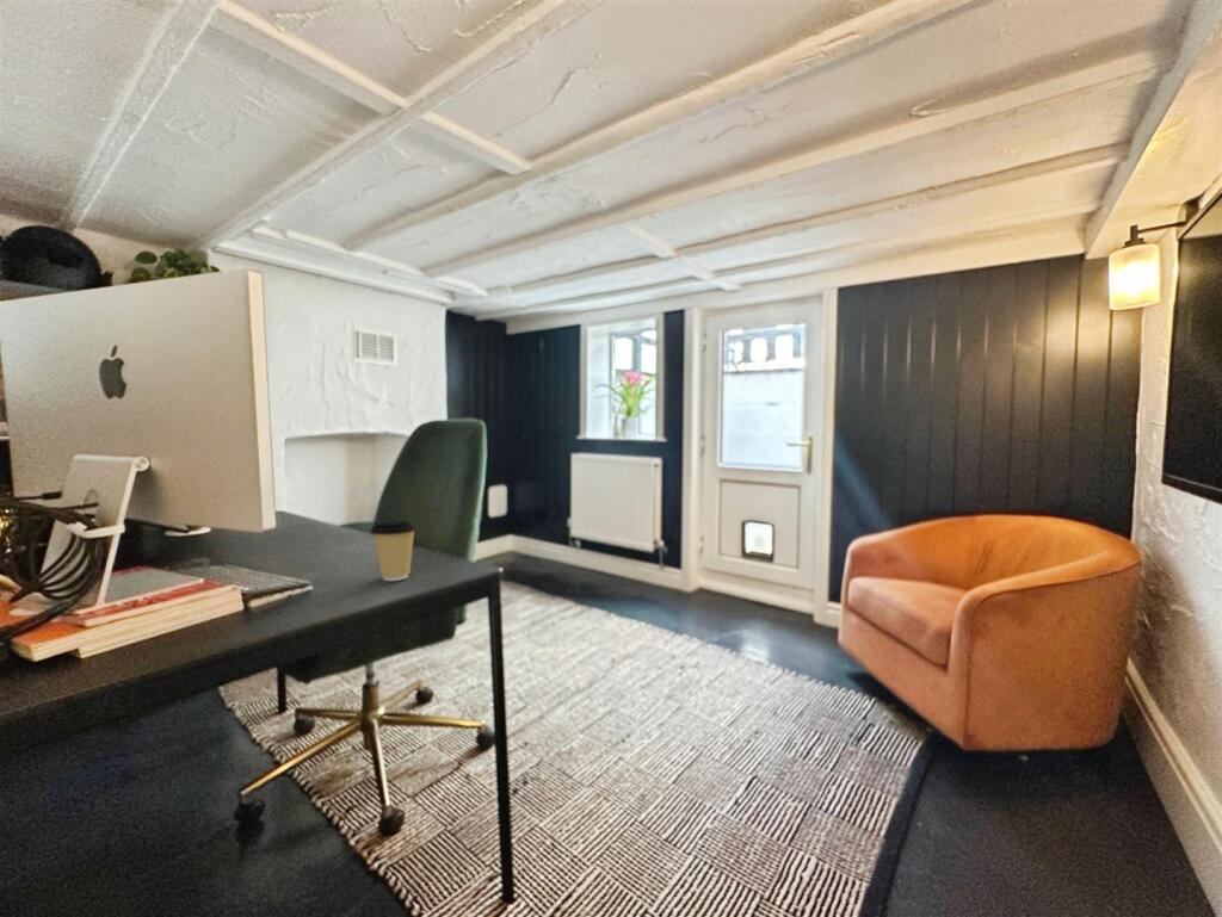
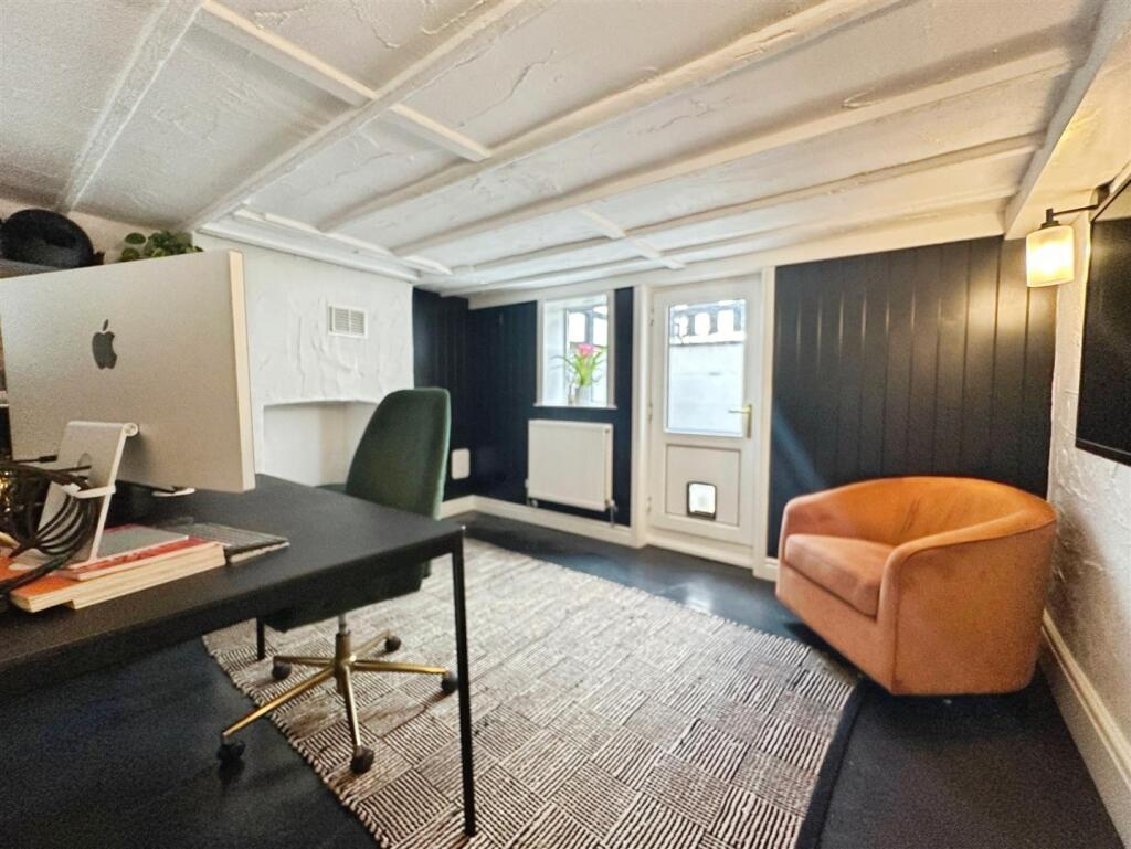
- coffee cup (394, 549)
